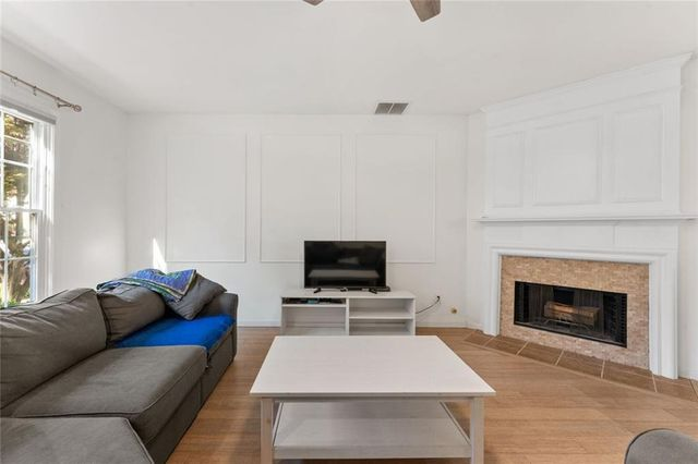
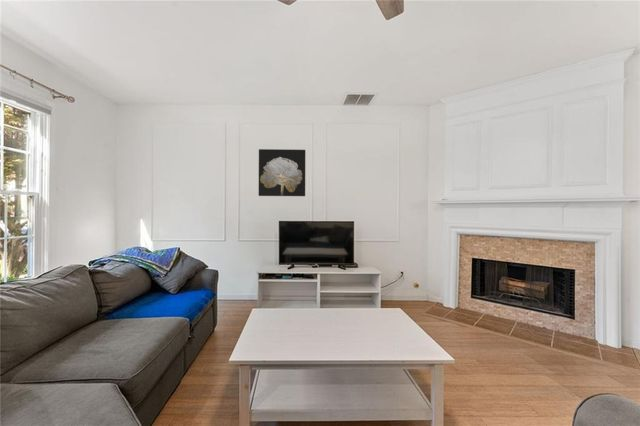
+ wall art (282, 172)
